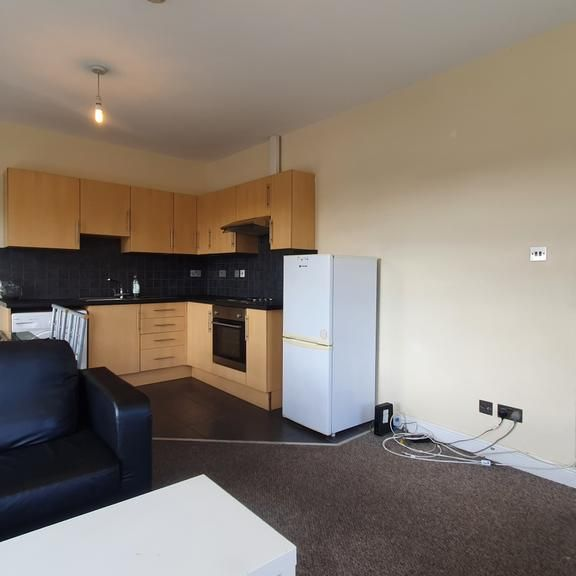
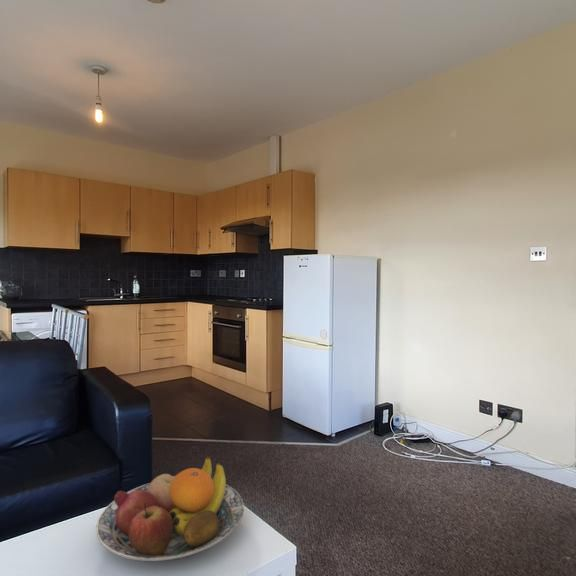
+ fruit bowl (173, 505)
